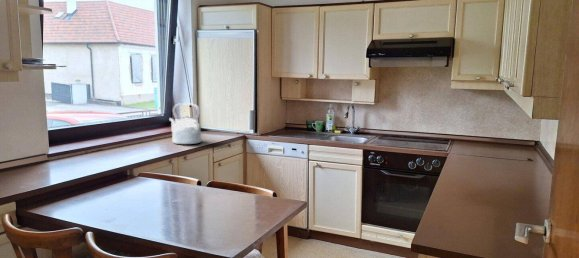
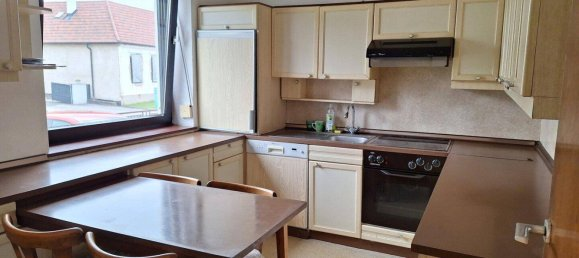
- kettle (184, 122)
